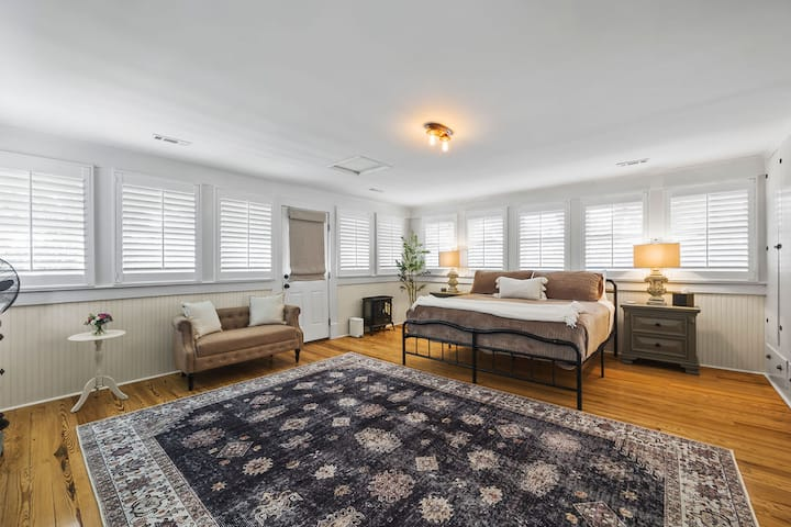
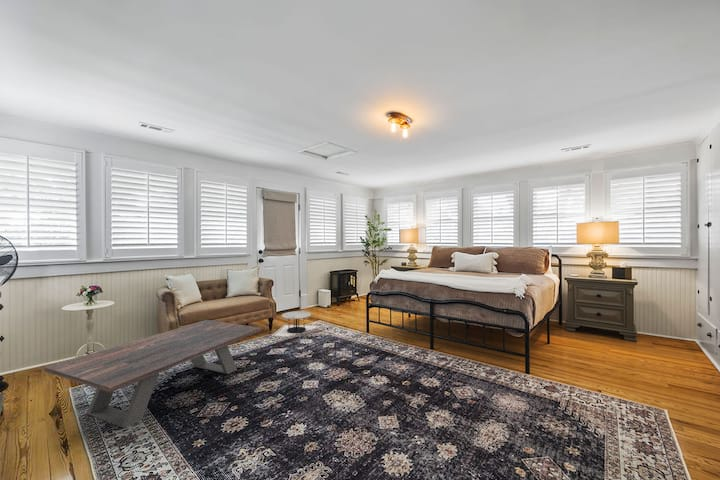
+ side table (296, 322)
+ coffee table (172, 366)
